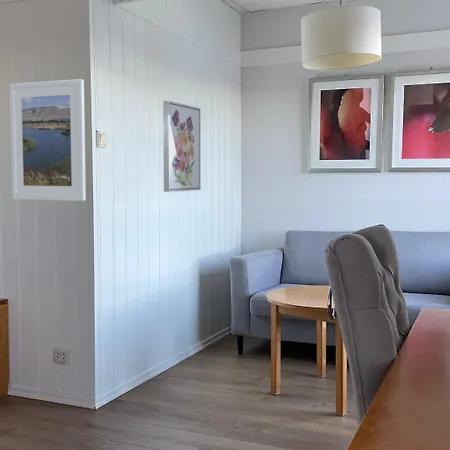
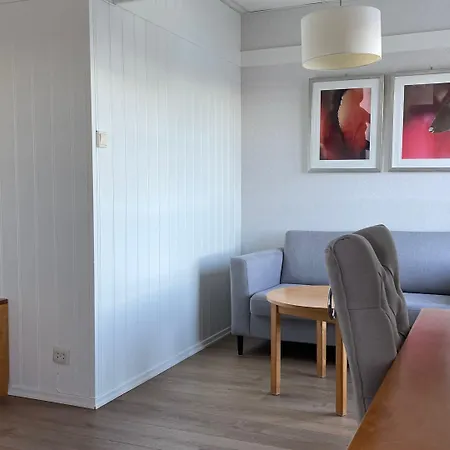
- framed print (47, 141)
- wall art (182, 148)
